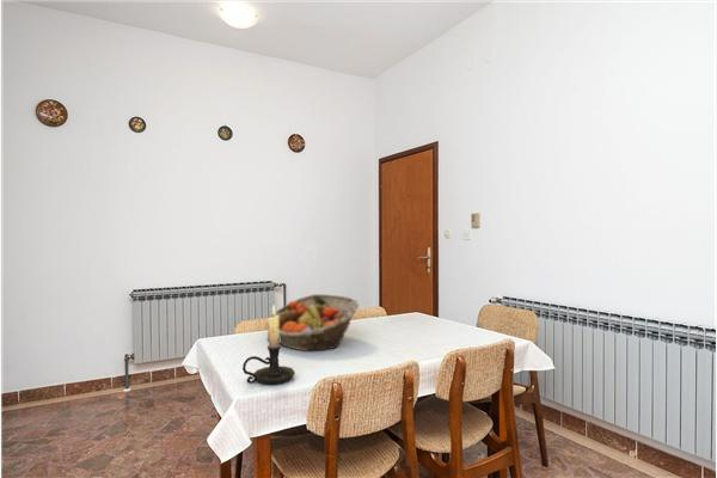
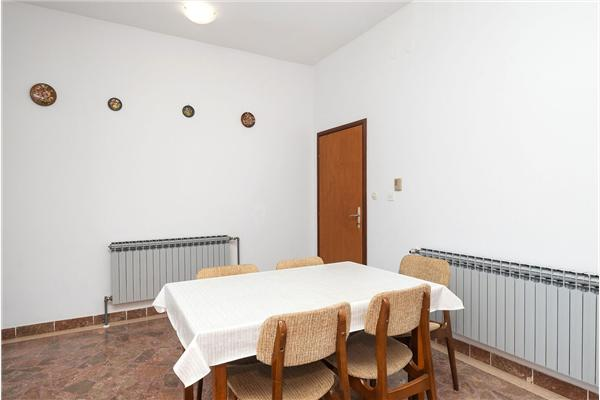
- candle holder (268, 341)
- fruit basket (312, 320)
